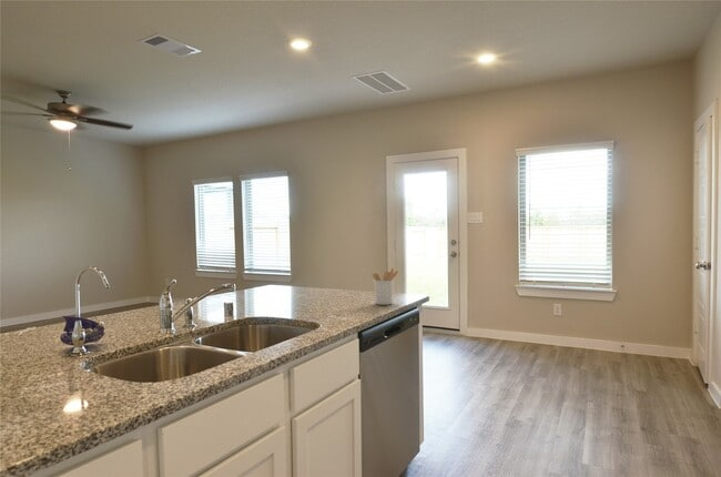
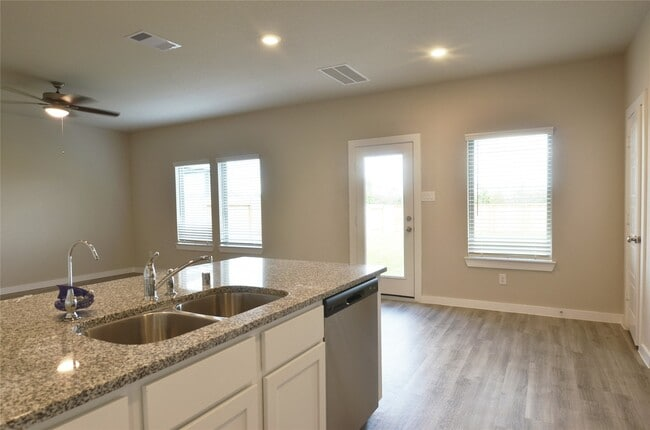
- utensil holder (386, 286)
